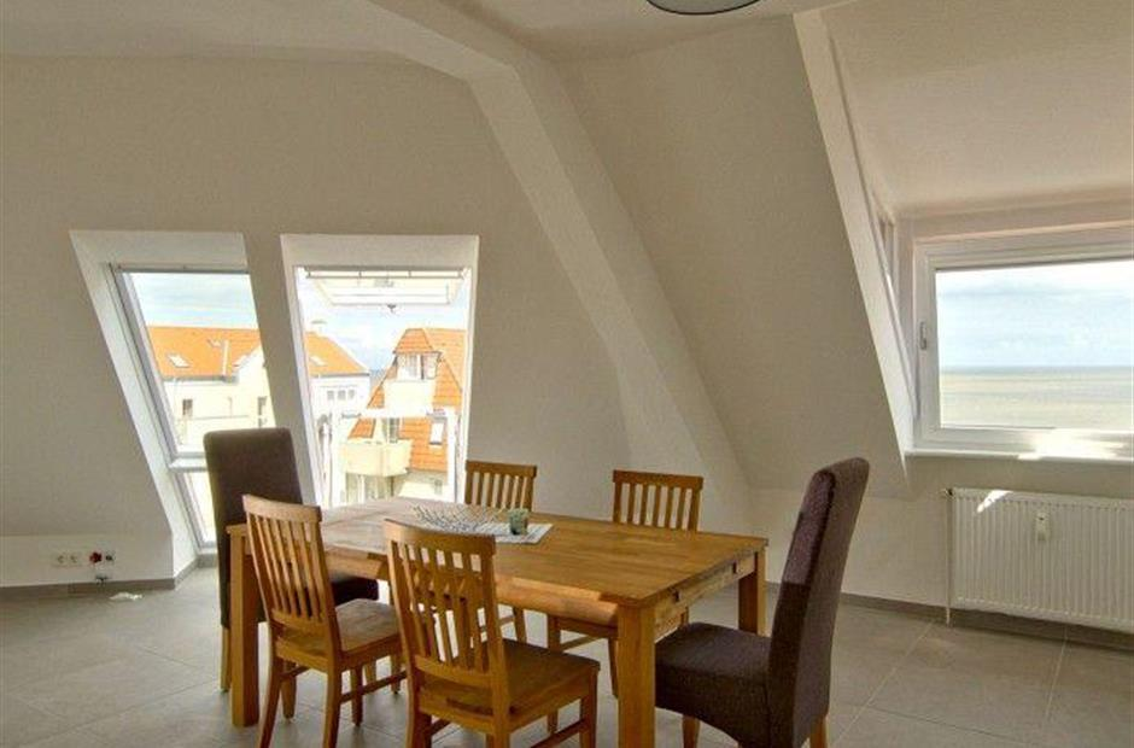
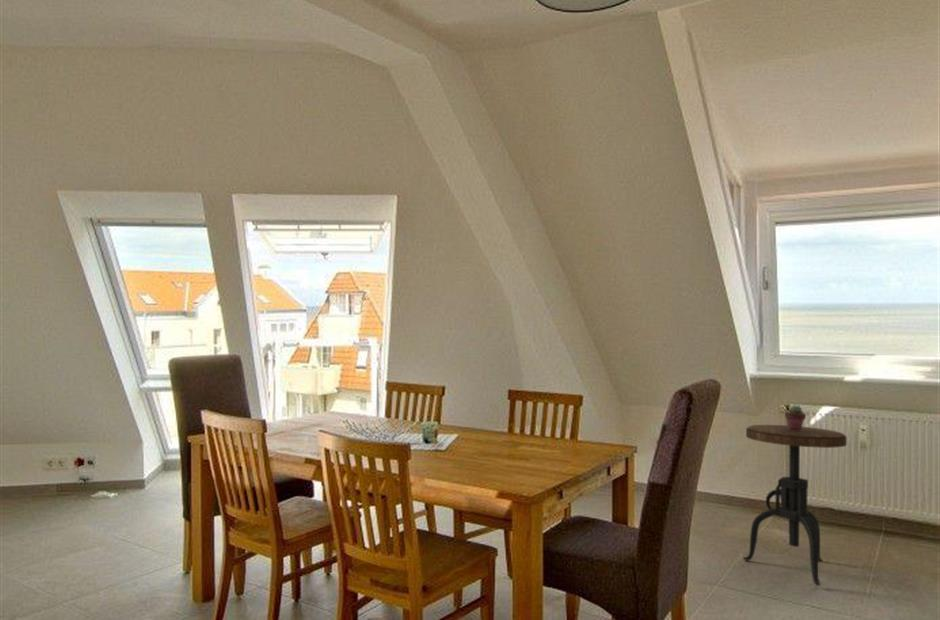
+ potted succulent (795, 417)
+ side table (794, 499)
